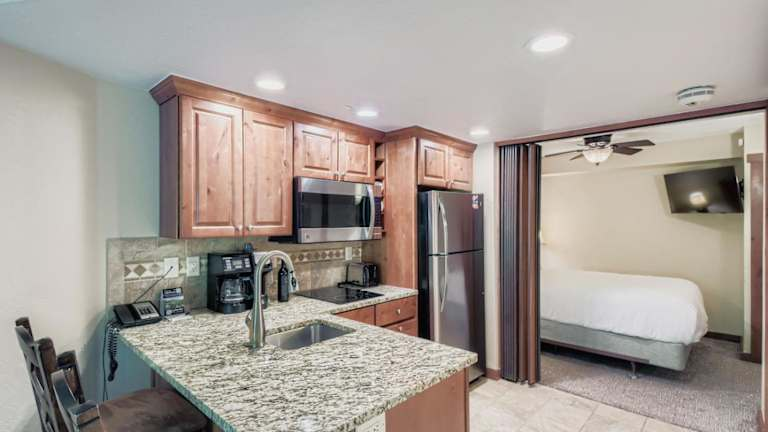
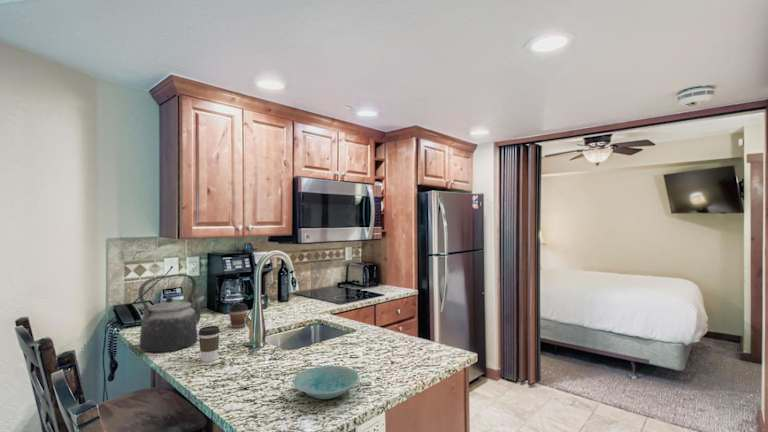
+ coffee cup (238, 314)
+ coffee cup (209, 343)
+ kettle (174, 308)
+ bowl (326, 385)
